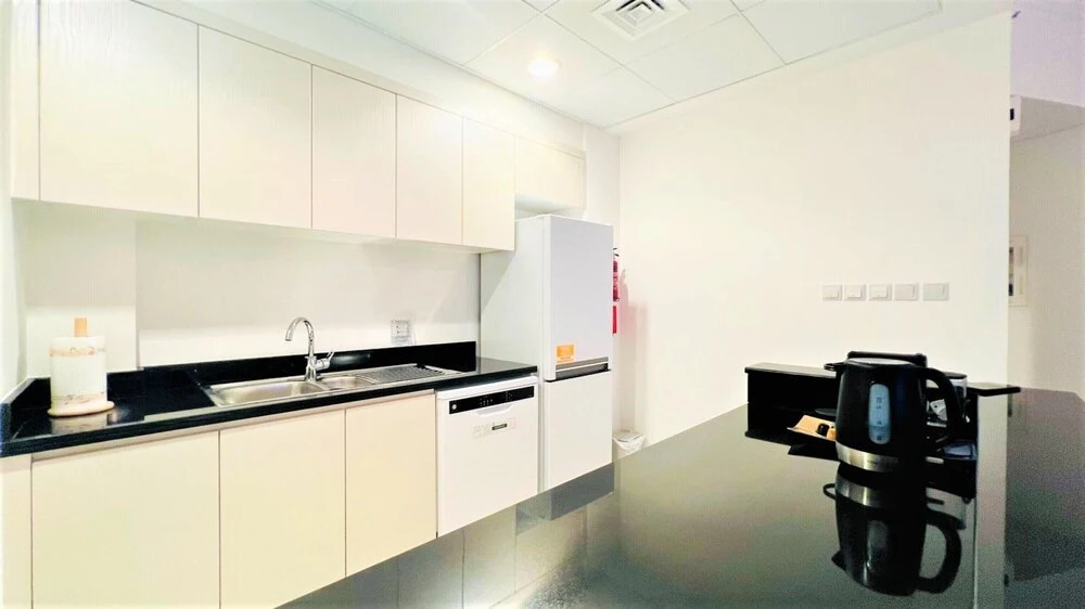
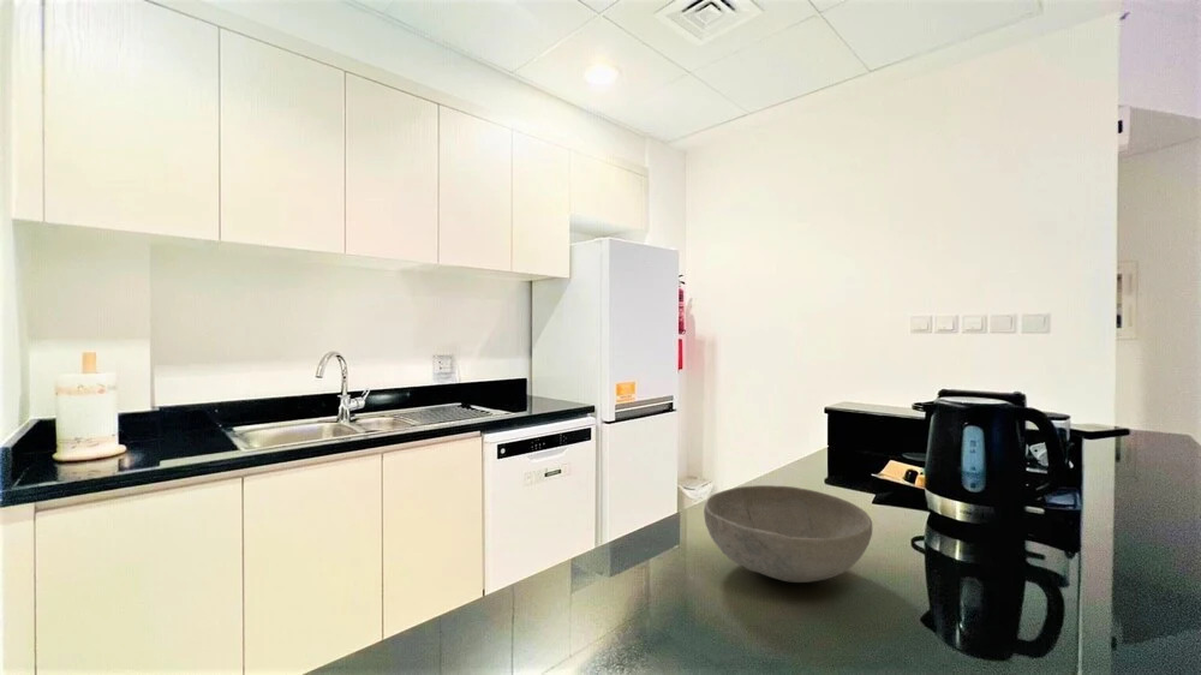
+ bowl (783, 539)
